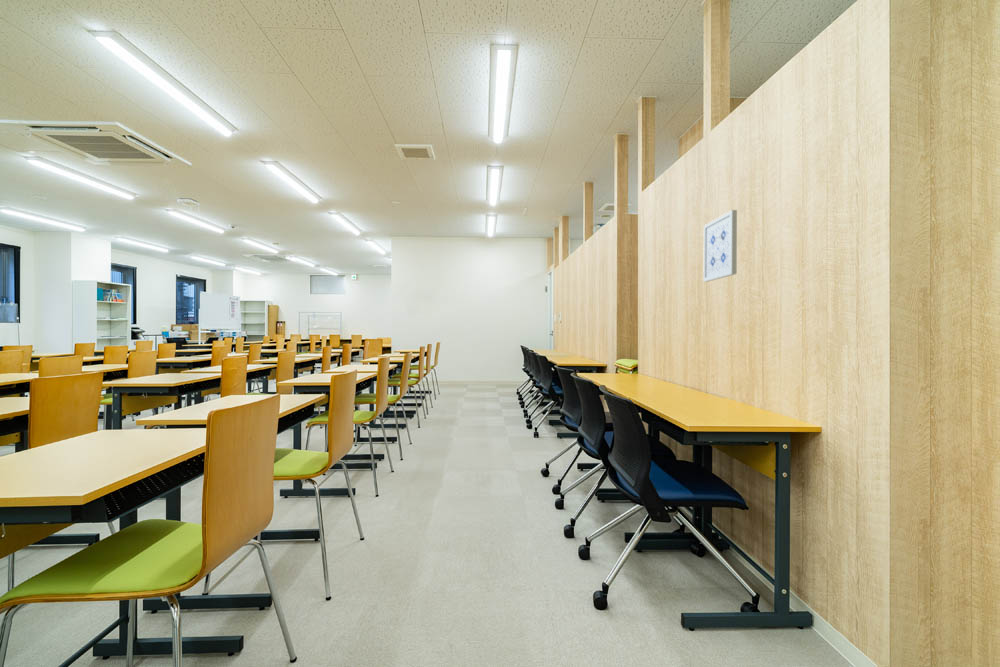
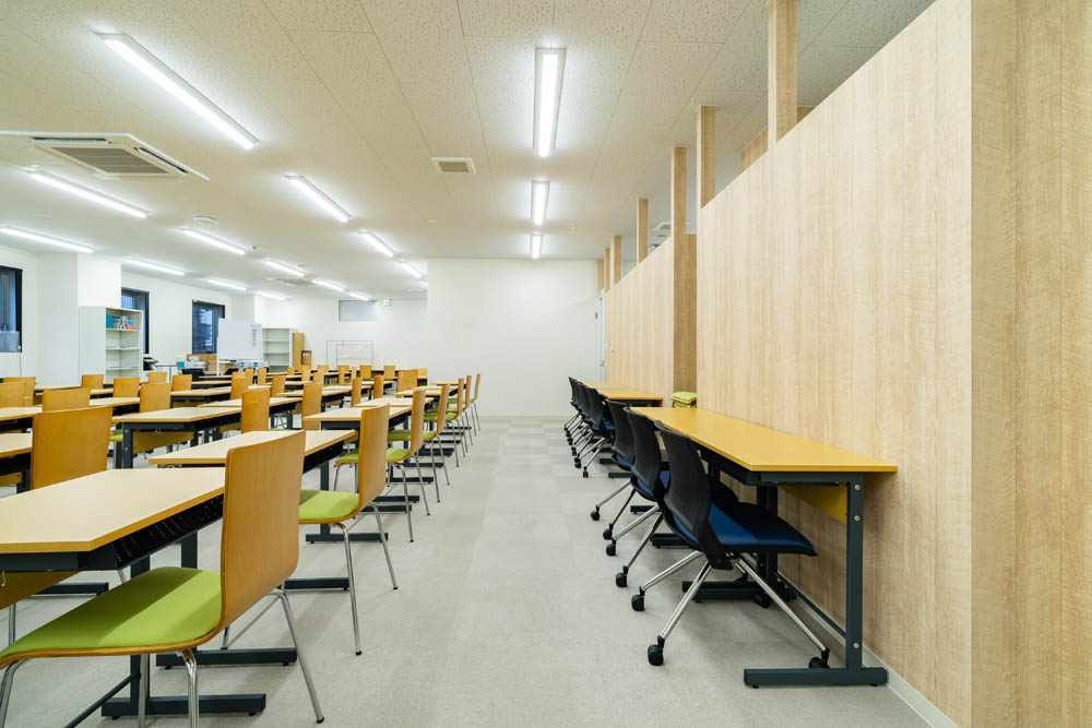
- wall art (719, 248)
